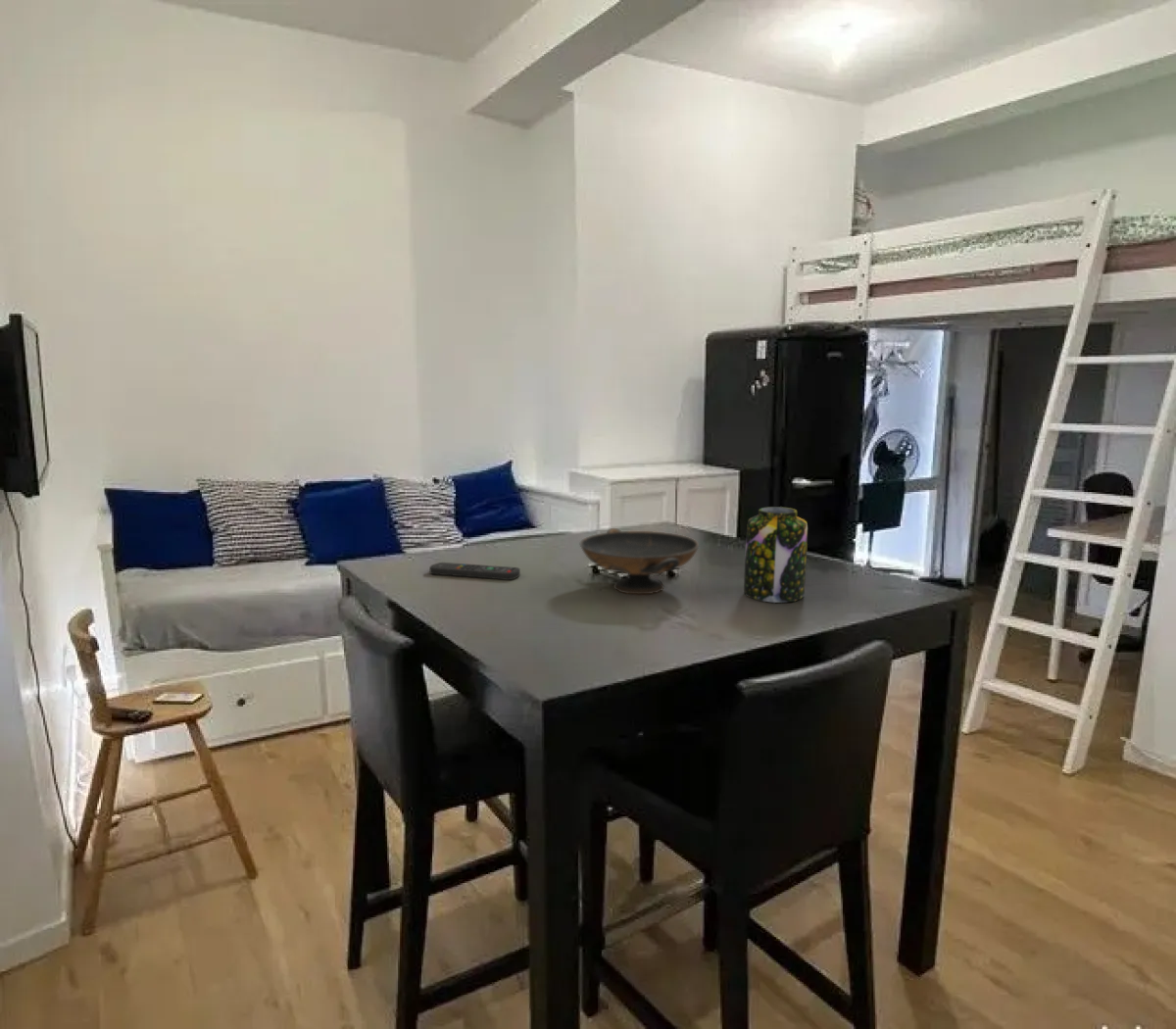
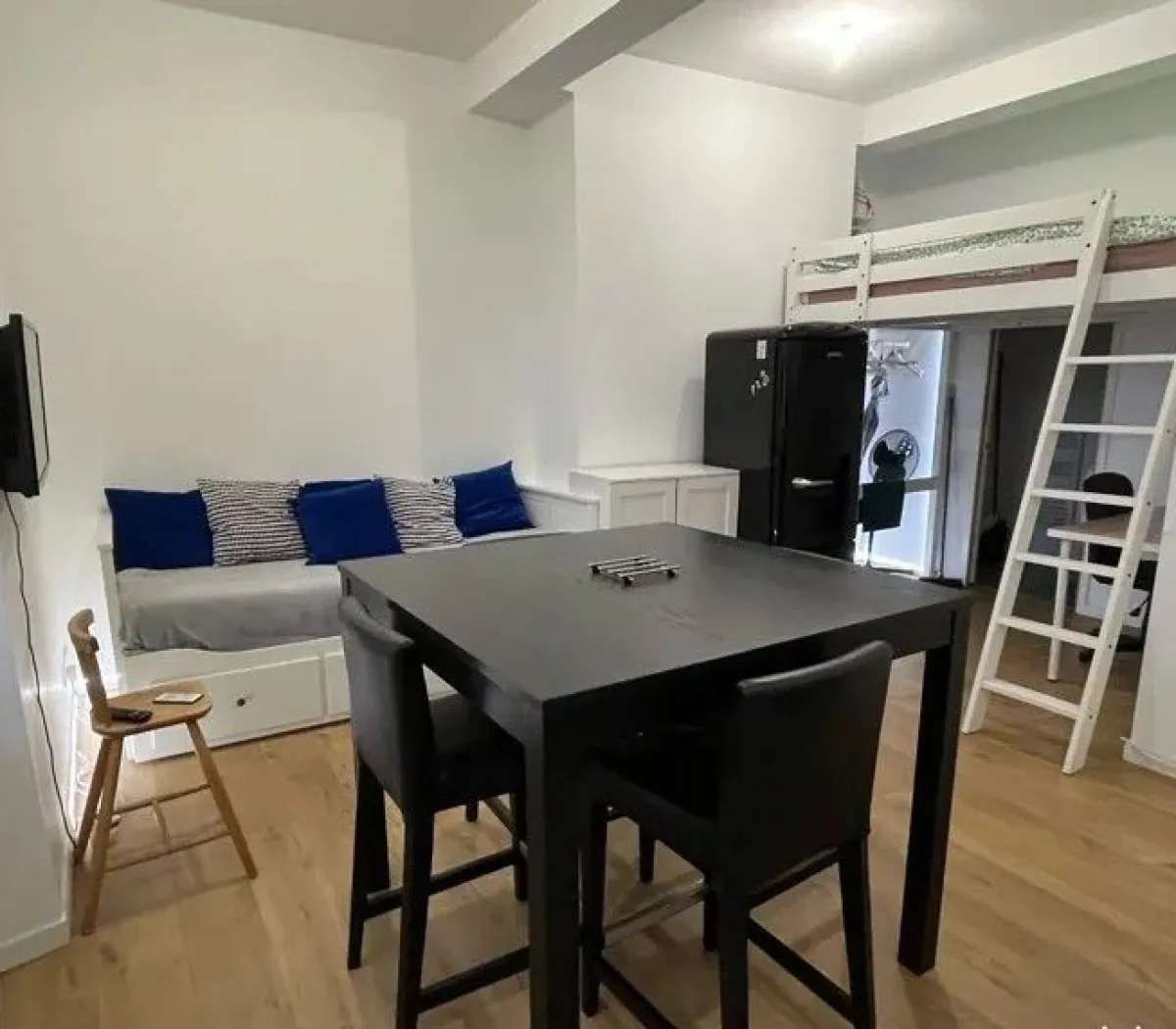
- remote control (474, 570)
- jar (775, 552)
- decorative bowl (638, 564)
